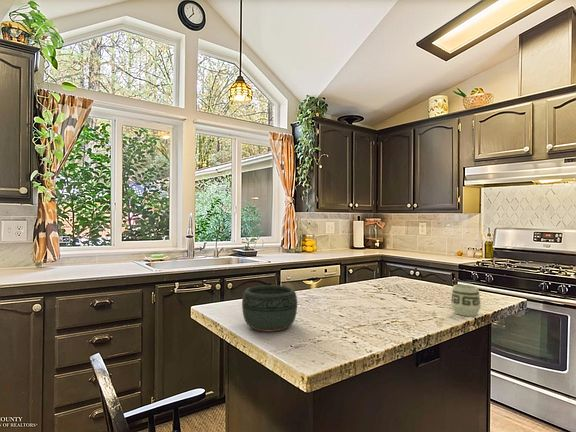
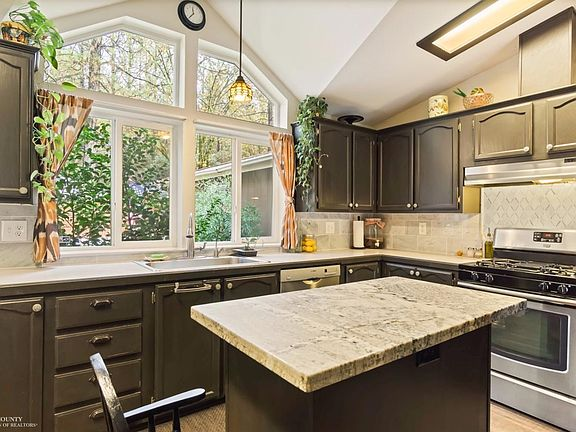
- bowl (269, 307)
- cup (465, 300)
